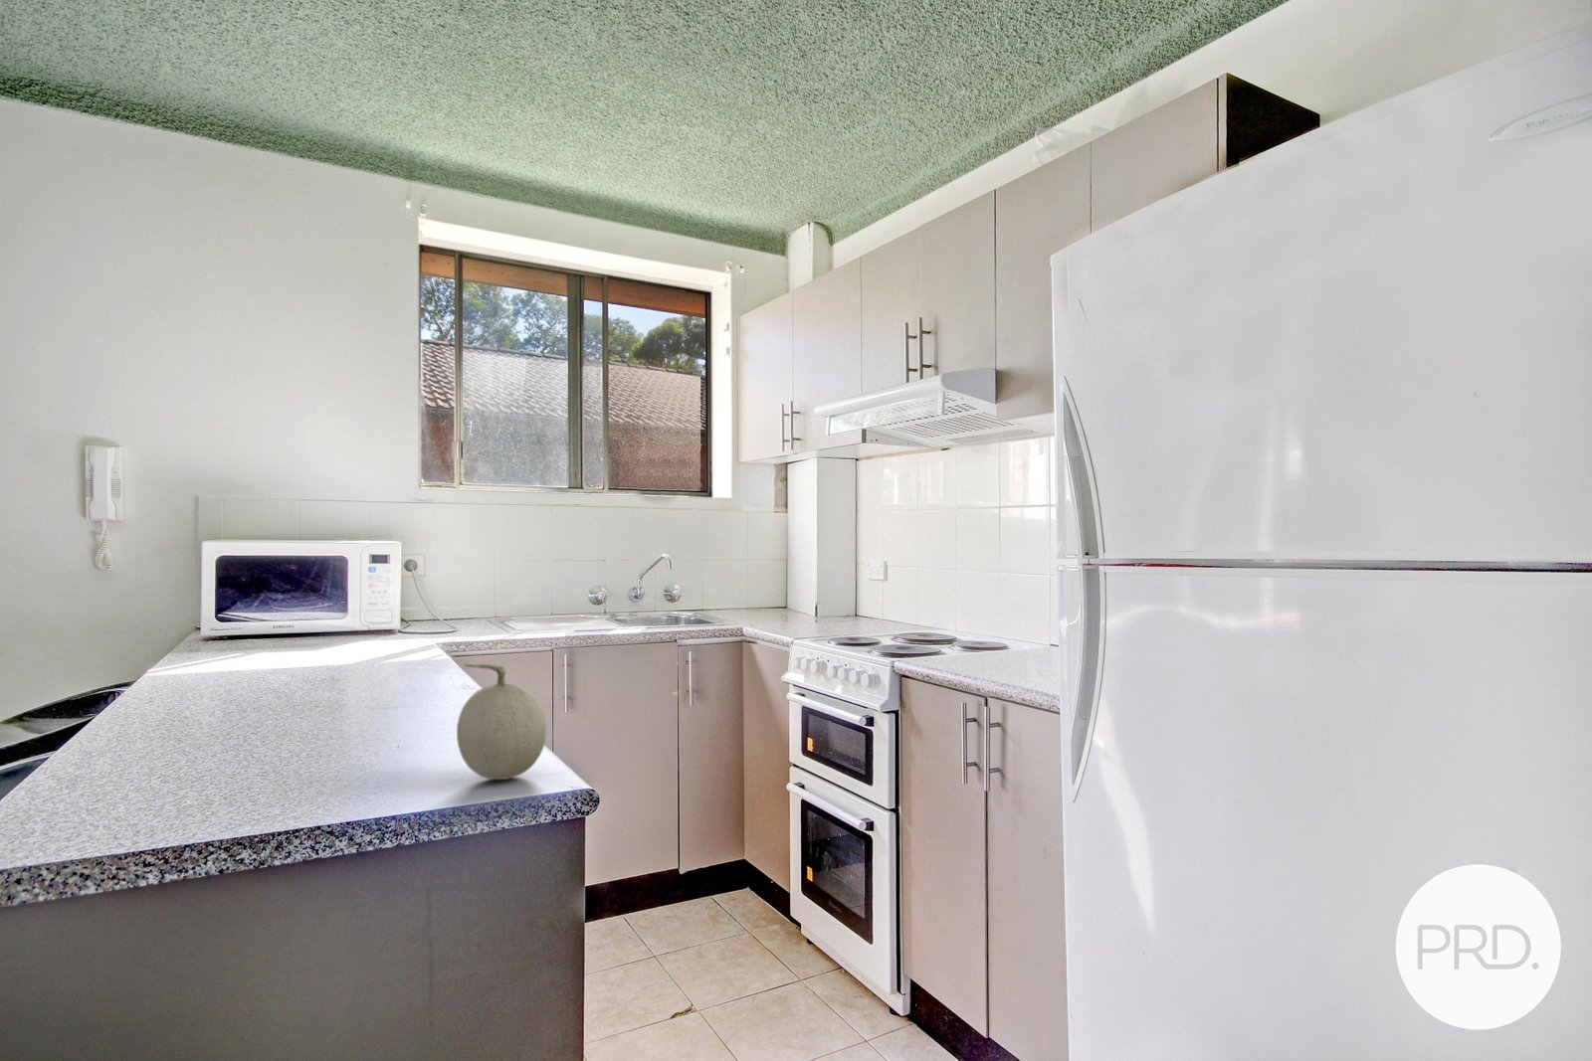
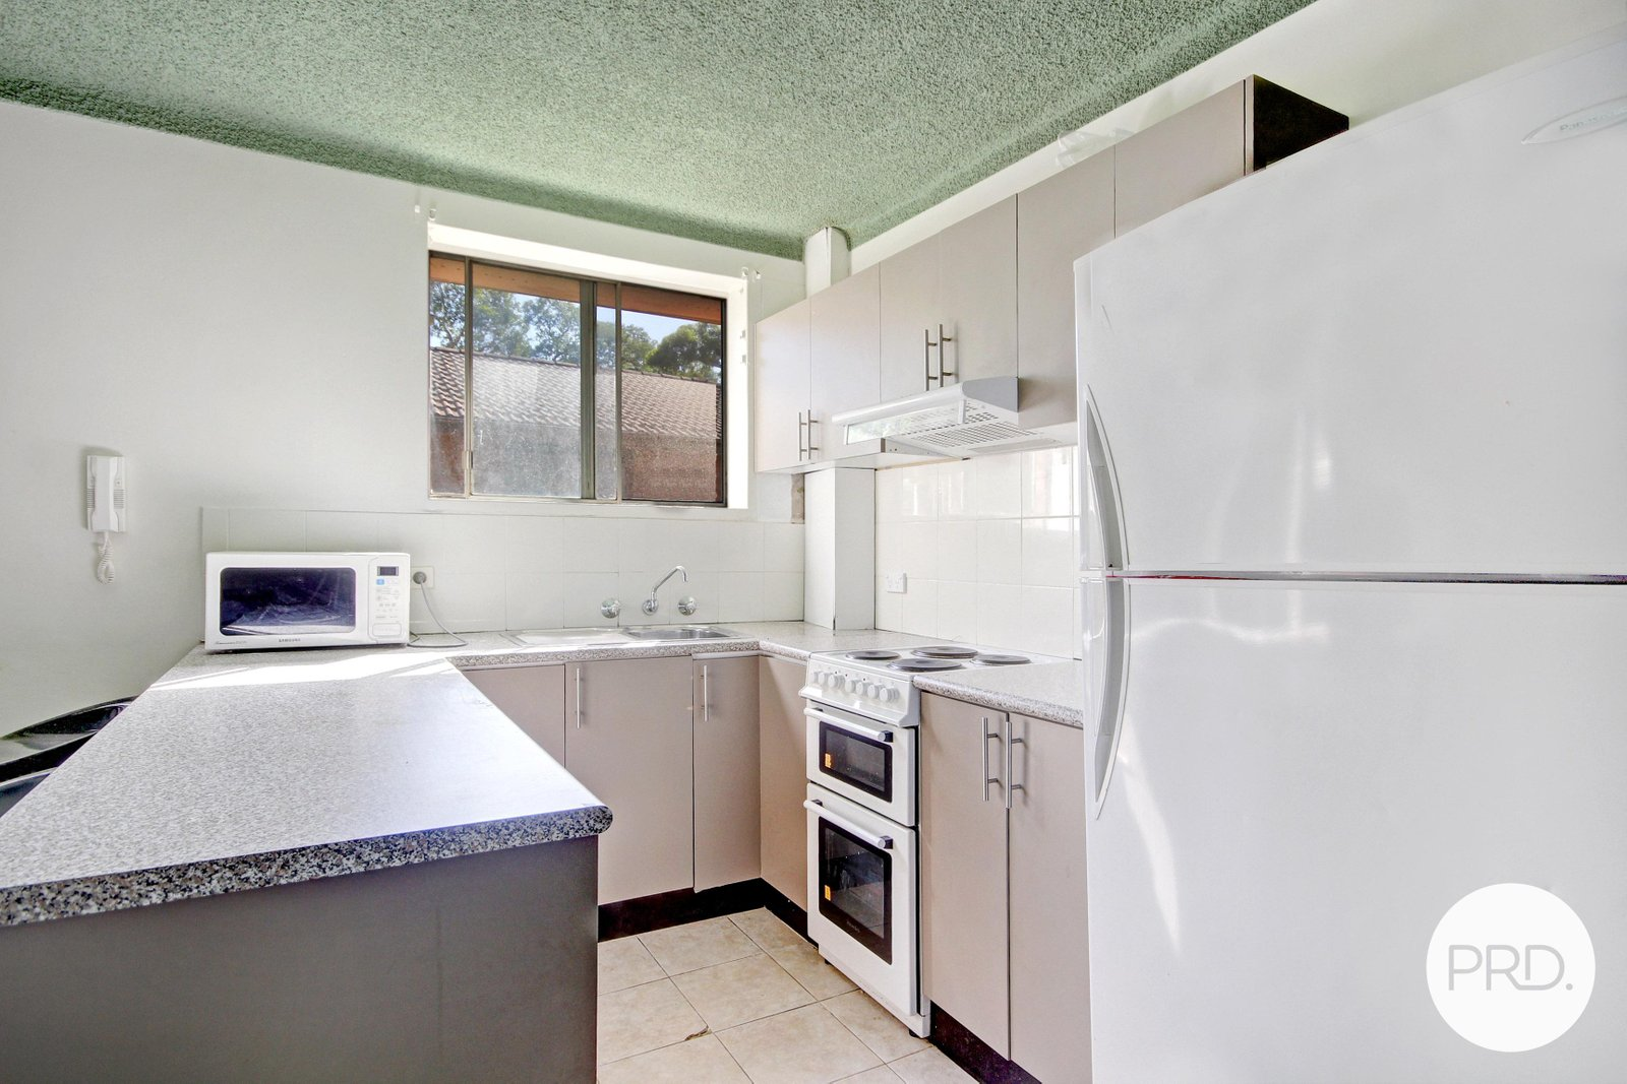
- fruit (501, 716)
